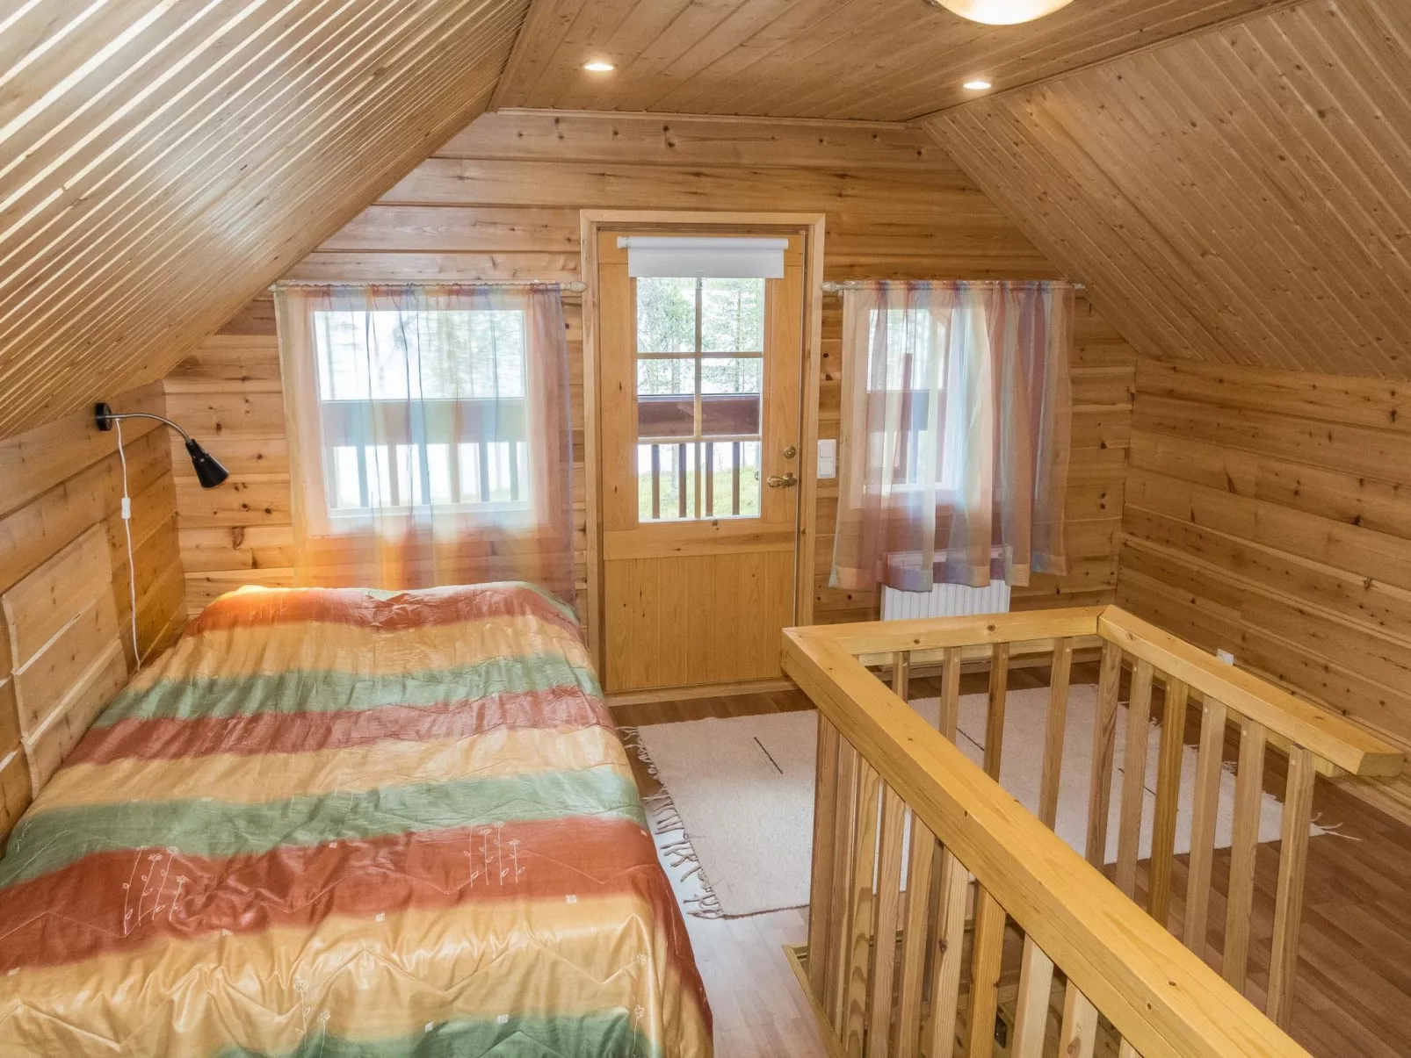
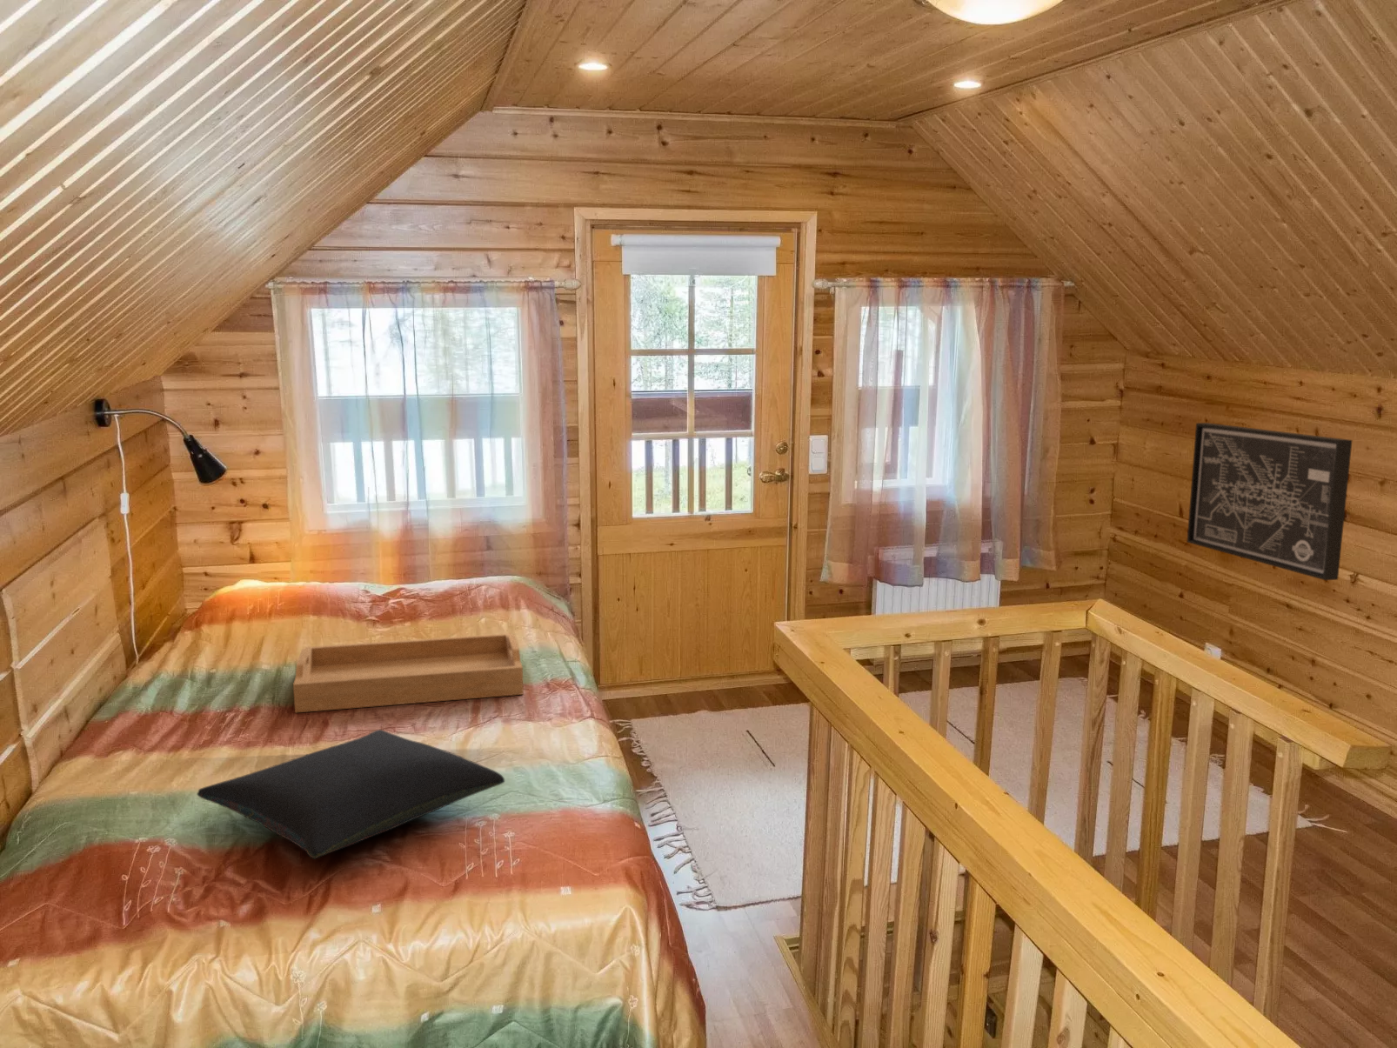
+ serving tray (411, 665)
+ wall art (1262, 495)
+ pillow (351, 785)
